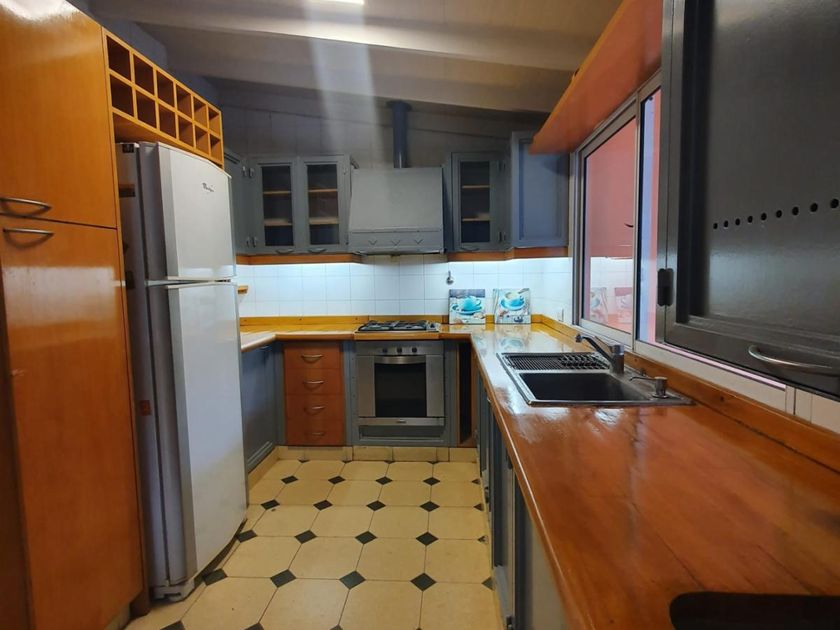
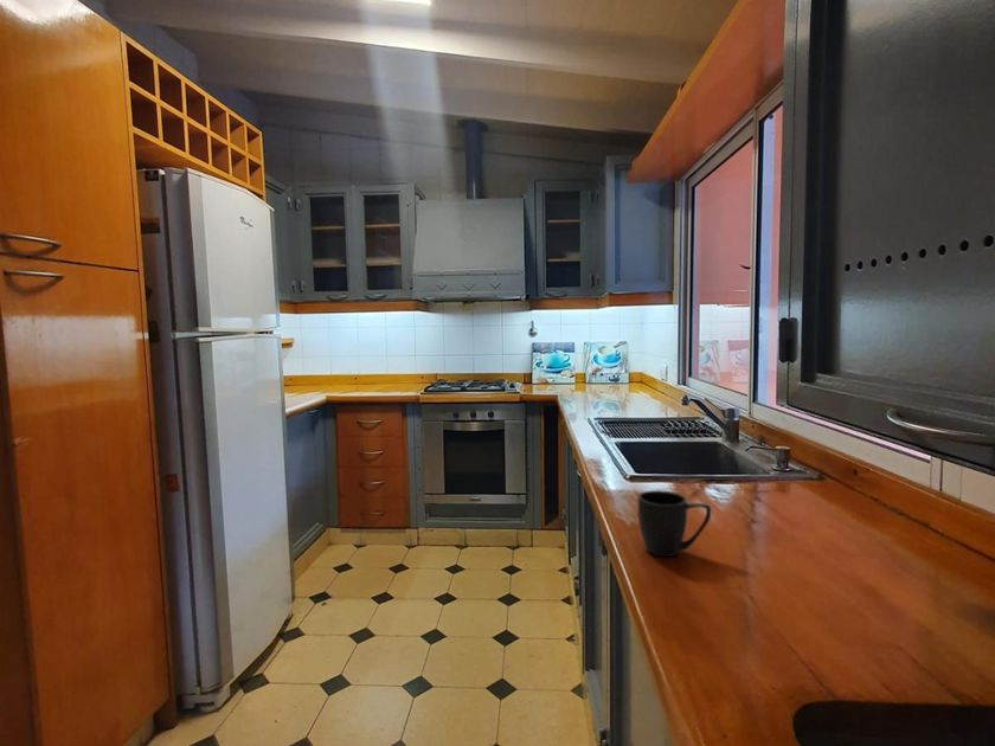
+ mug (673, 525)
